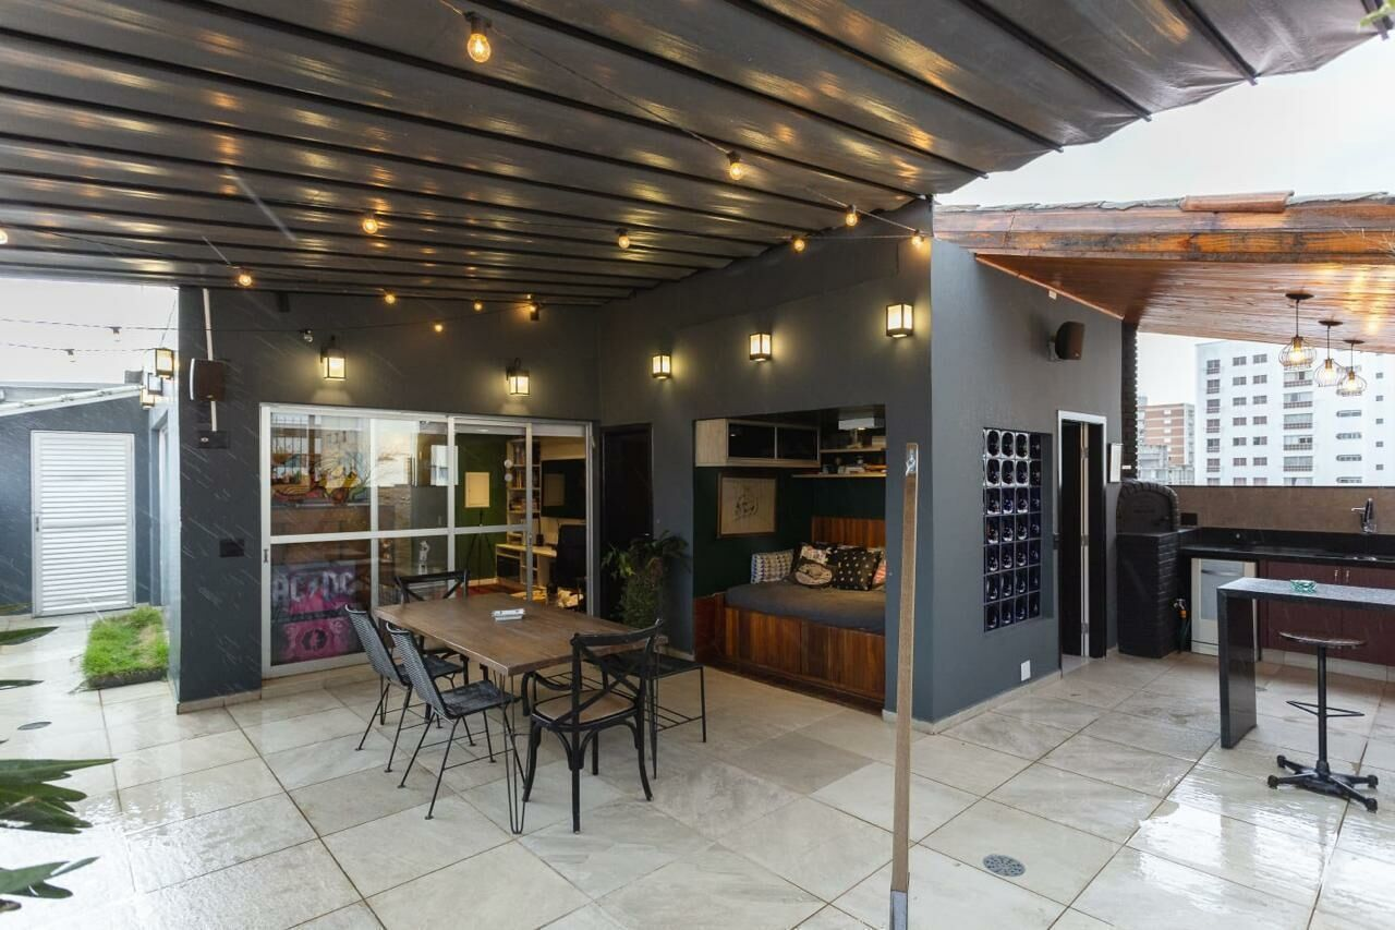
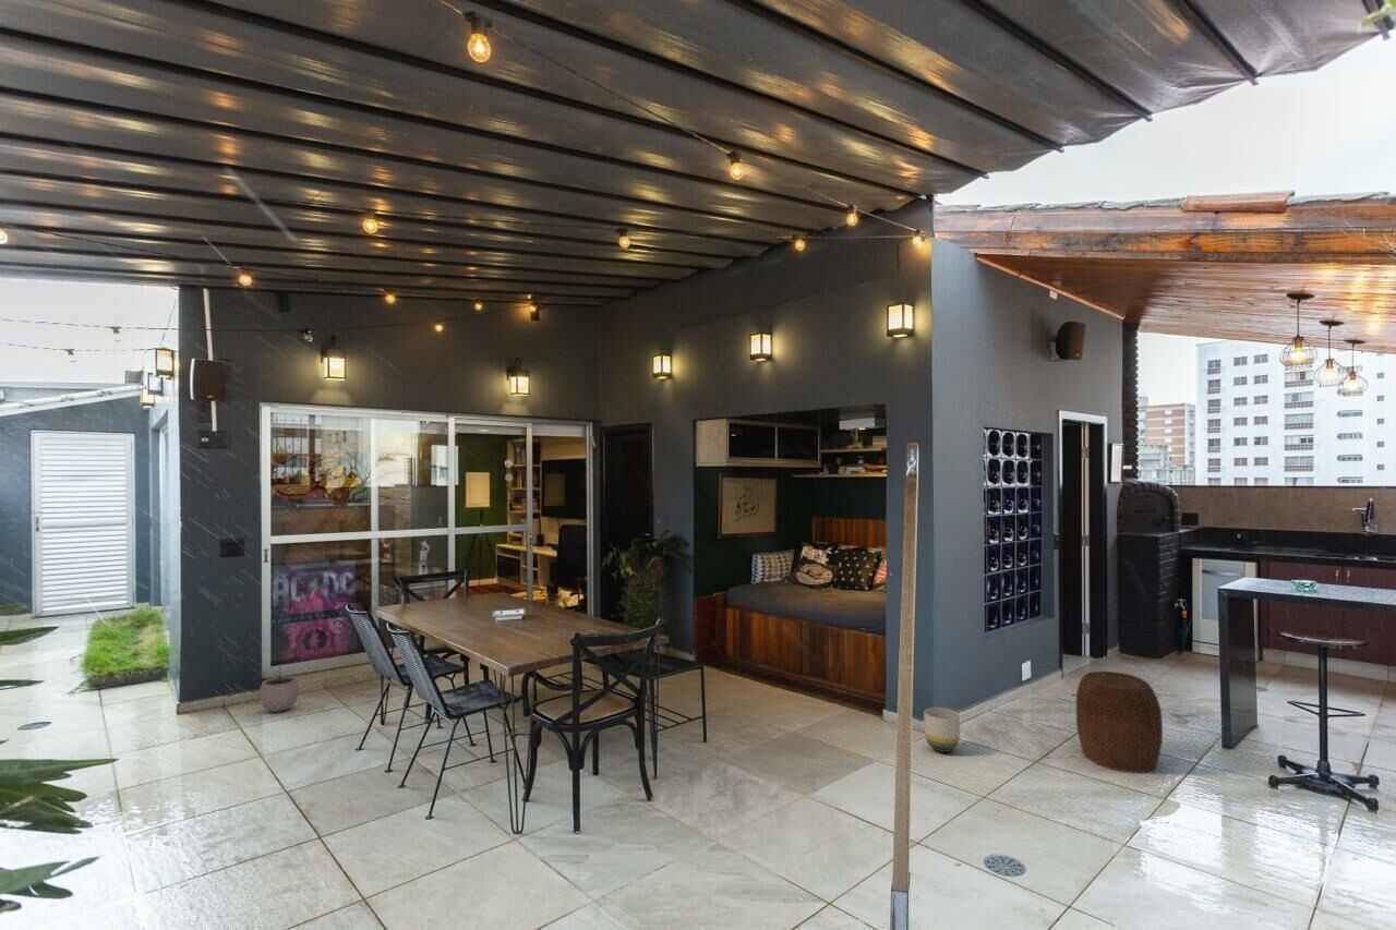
+ stool (1118, 718)
+ plant pot (279, 688)
+ planter (941, 732)
